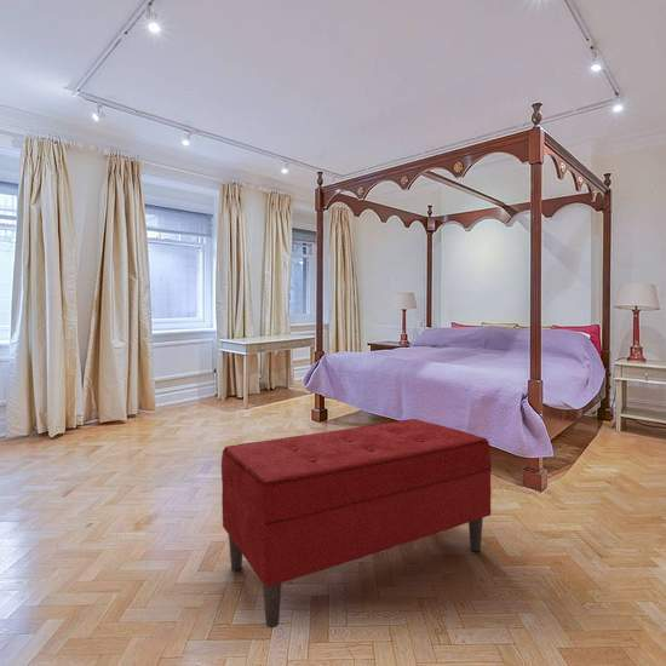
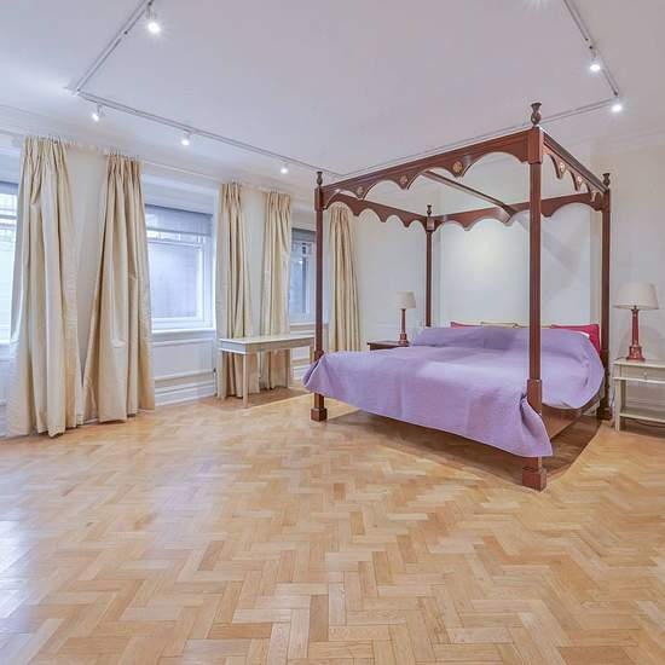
- bench (360, 500)
